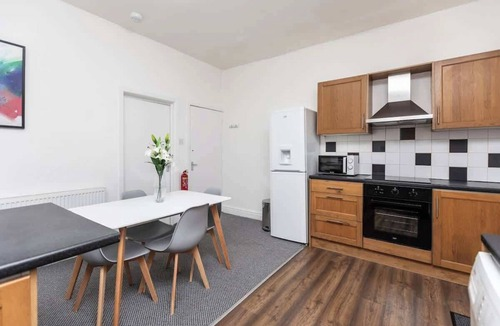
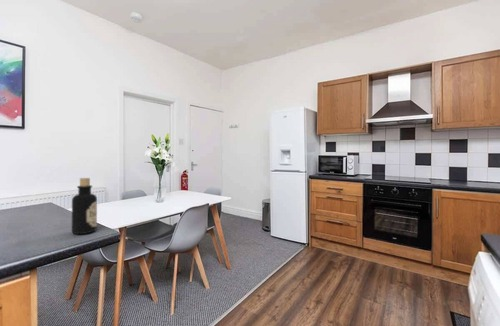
+ bottle (84, 204)
